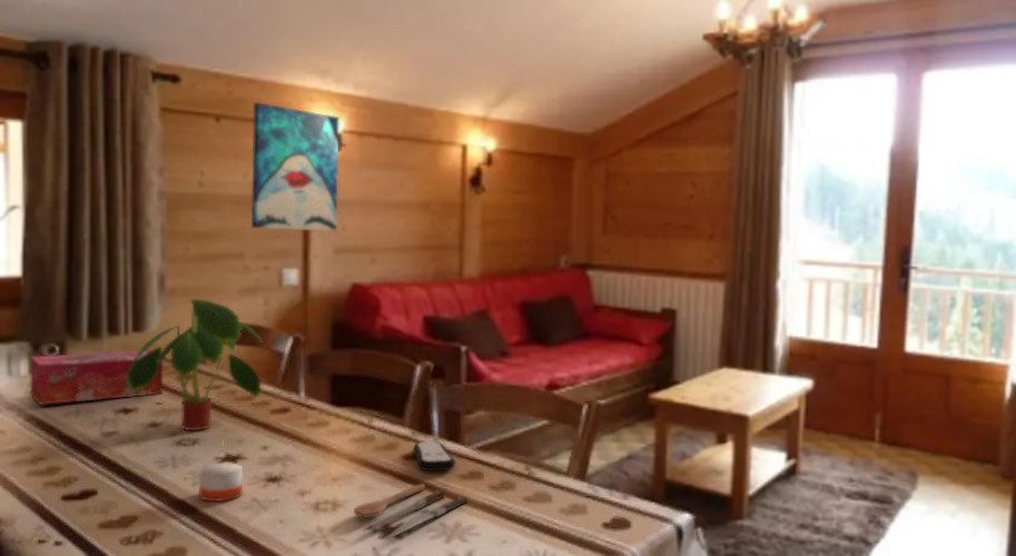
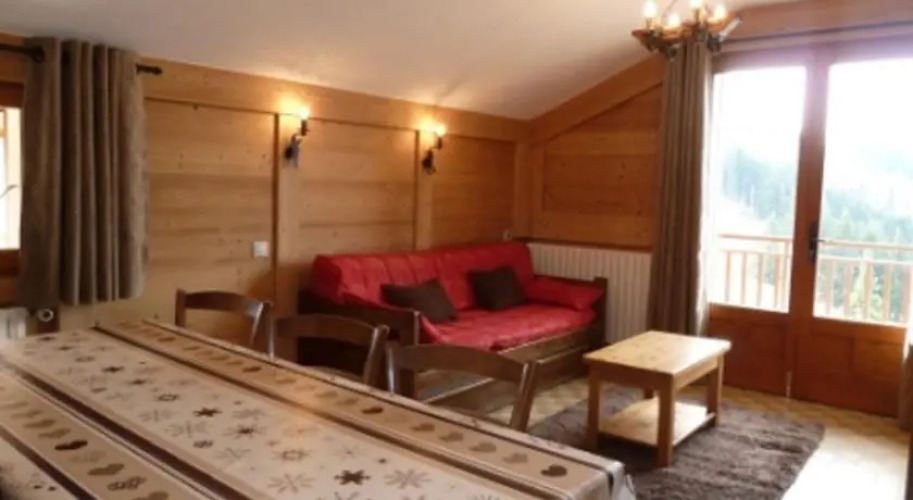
- spoon (401, 509)
- plant (206, 360)
- remote control (432, 455)
- candle (220, 467)
- wall art (296, 170)
- tissue box (97, 375)
